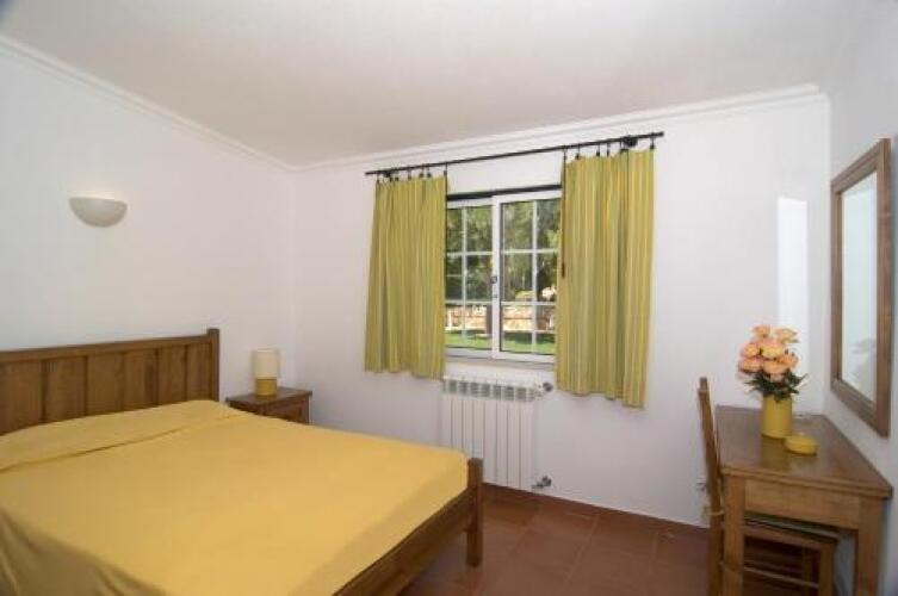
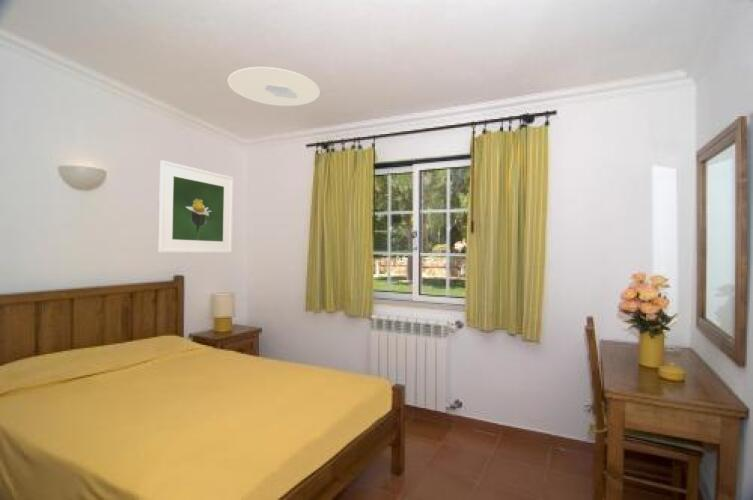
+ ceiling light (275, 84)
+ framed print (199, 211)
